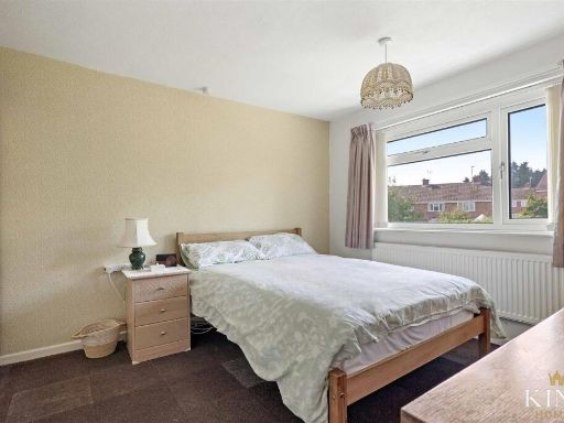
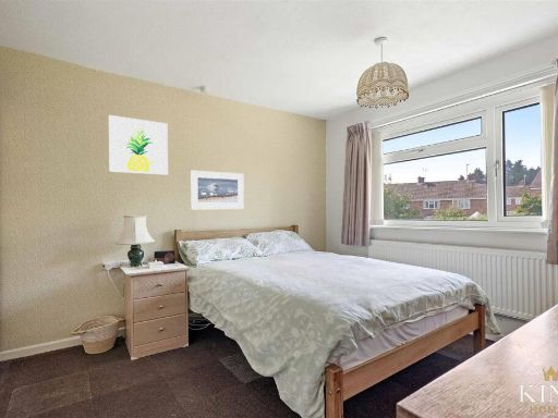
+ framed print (218, 190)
+ wall art (140, 146)
